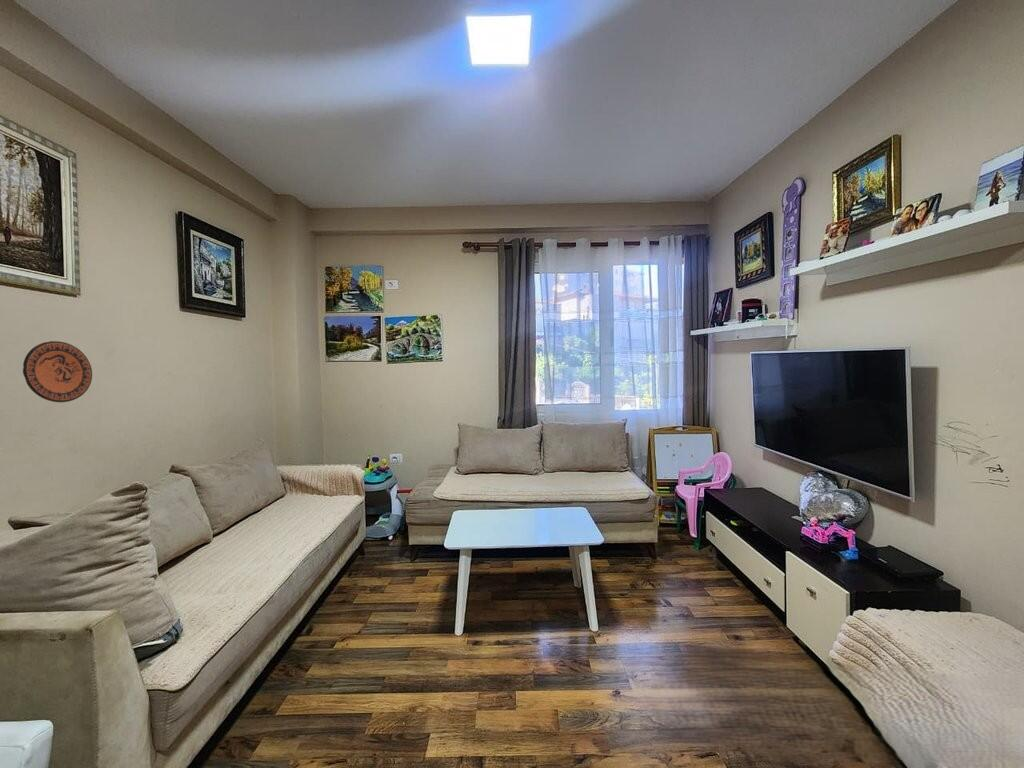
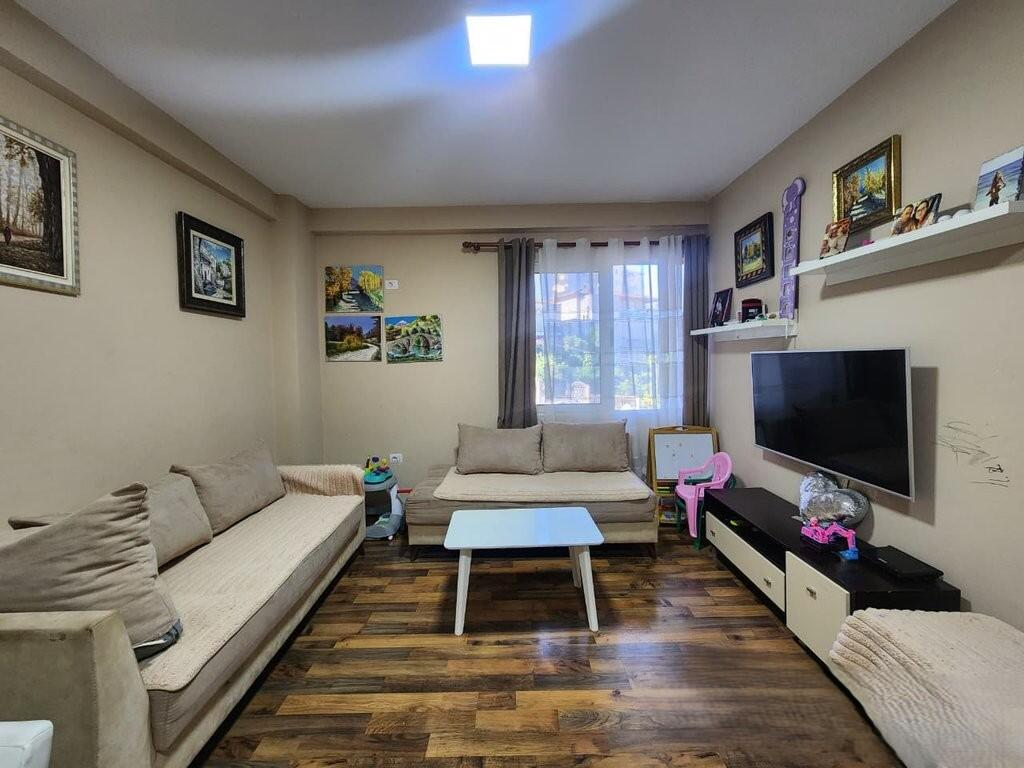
- decorative plate (58, 371)
